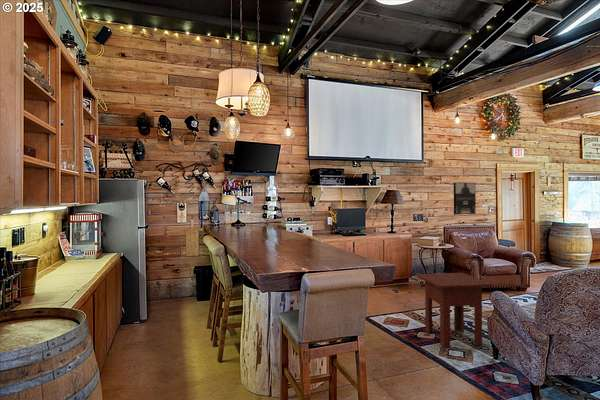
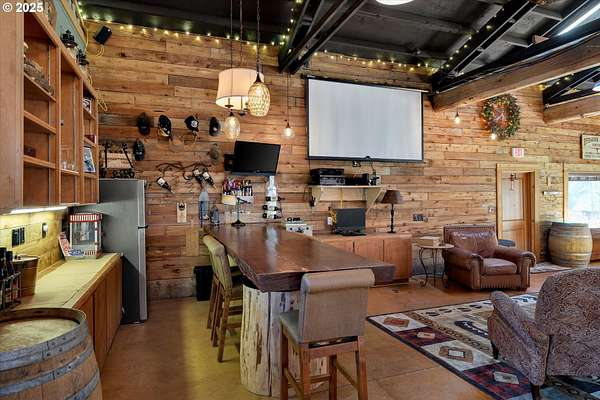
- side table (454, 308)
- wall art (464, 198)
